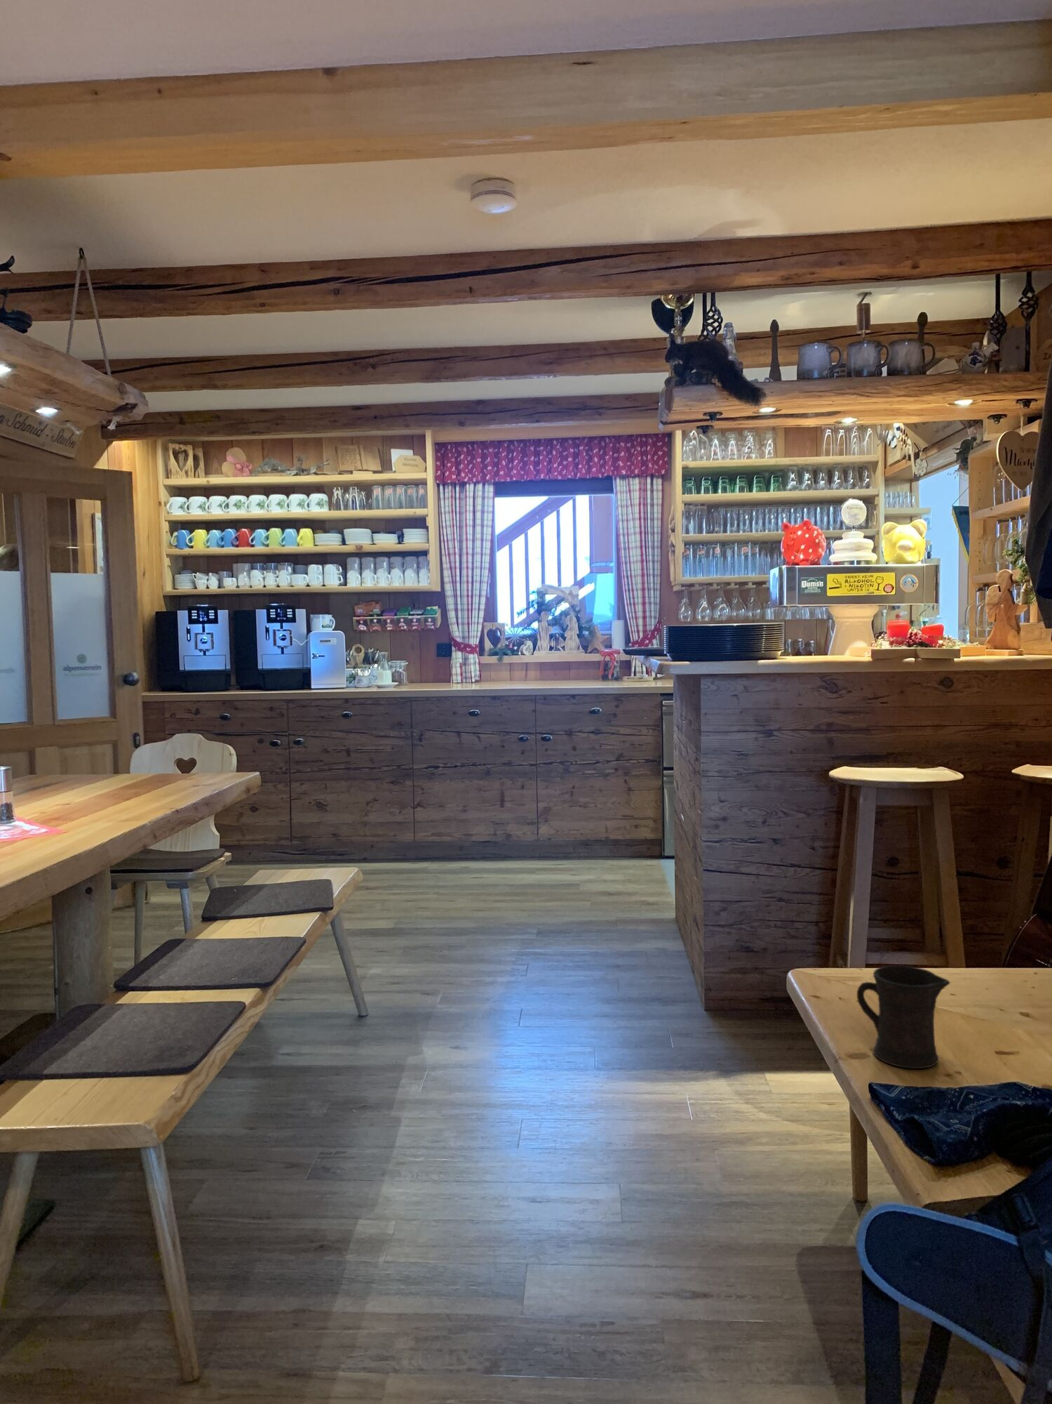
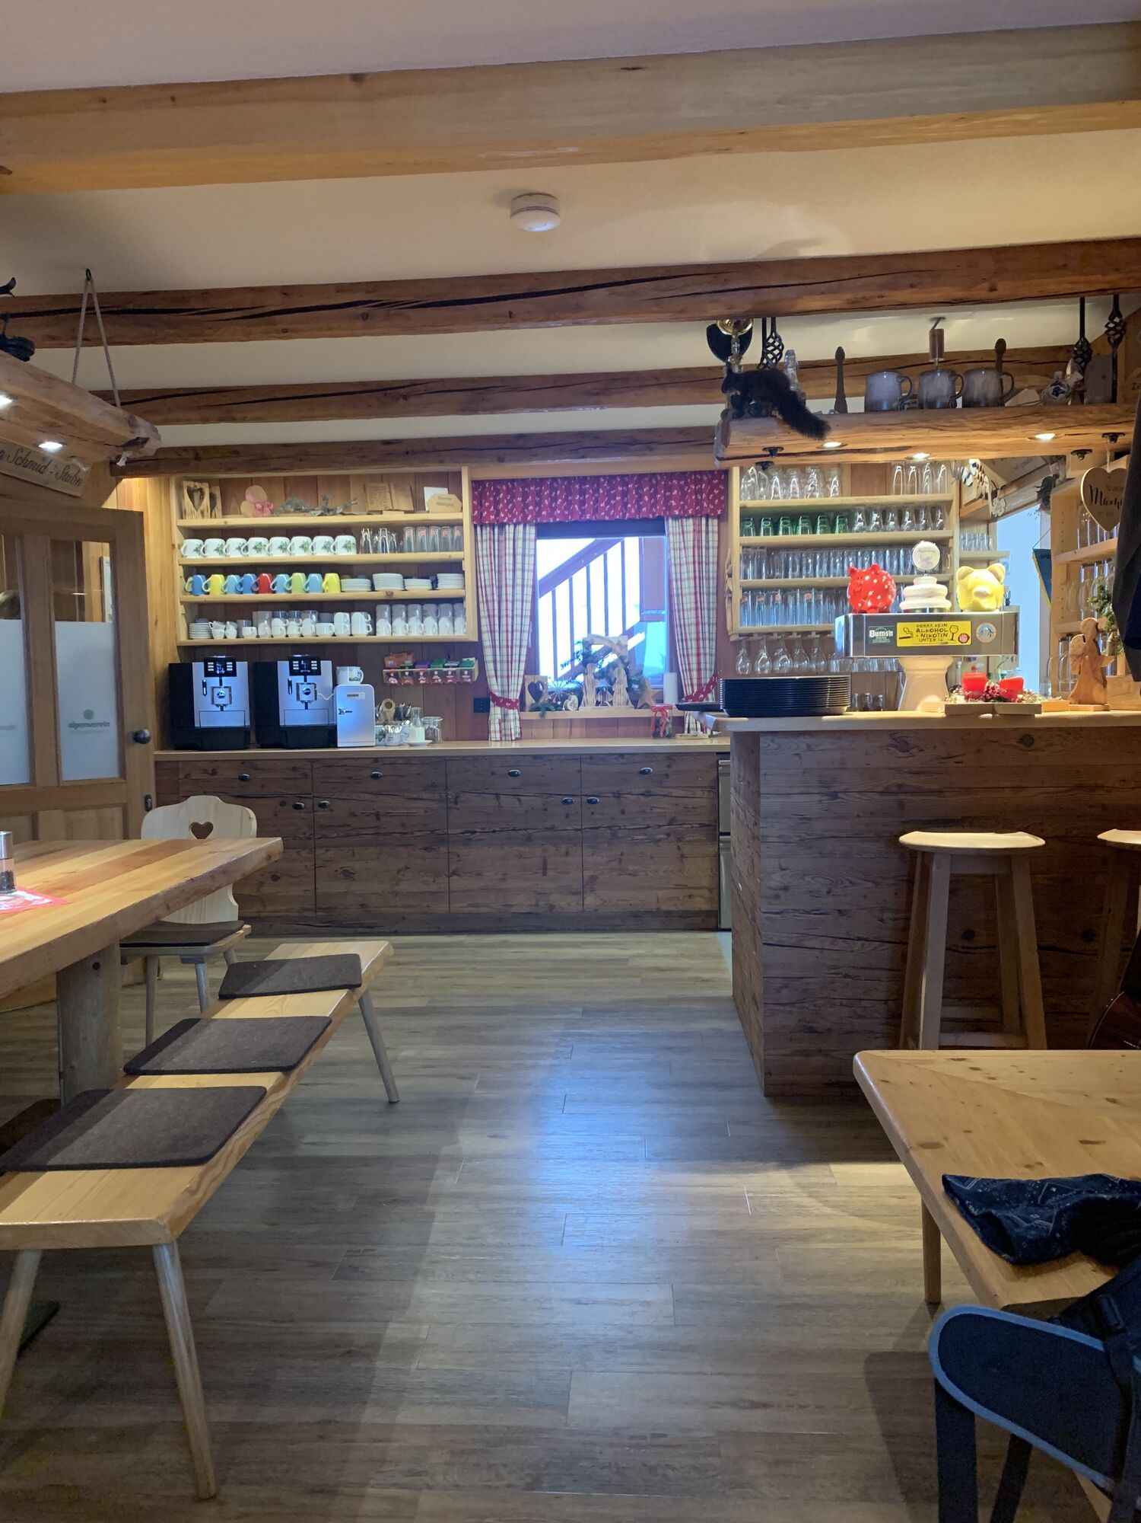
- mug (902, 1015)
